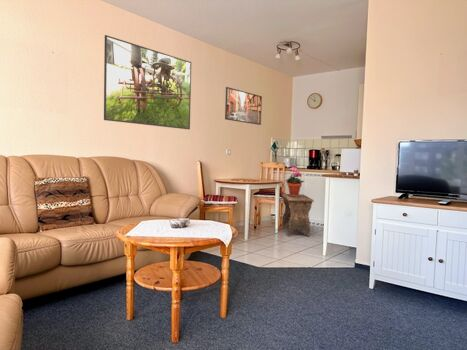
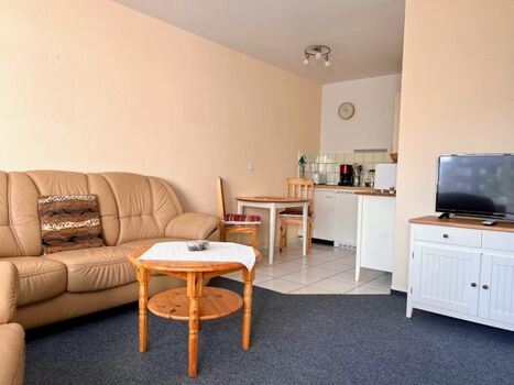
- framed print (152, 87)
- potted plant (294, 181)
- footstool (296, 214)
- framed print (244, 107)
